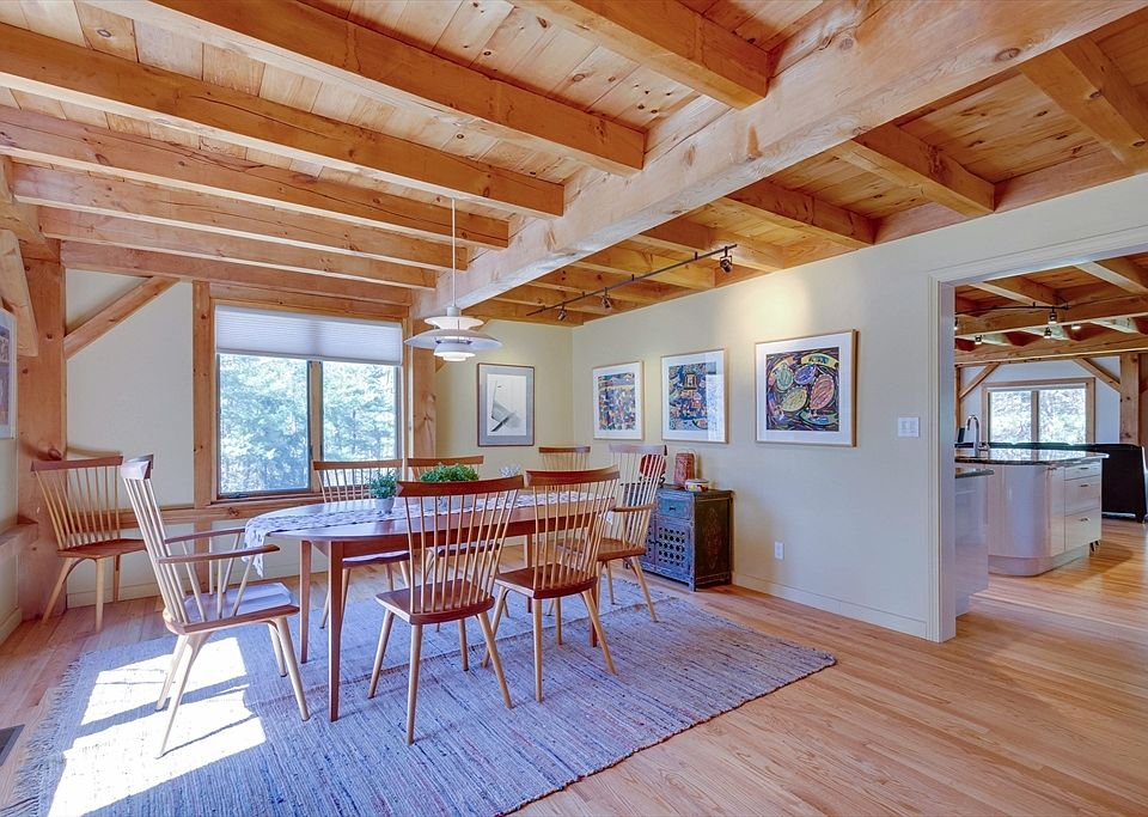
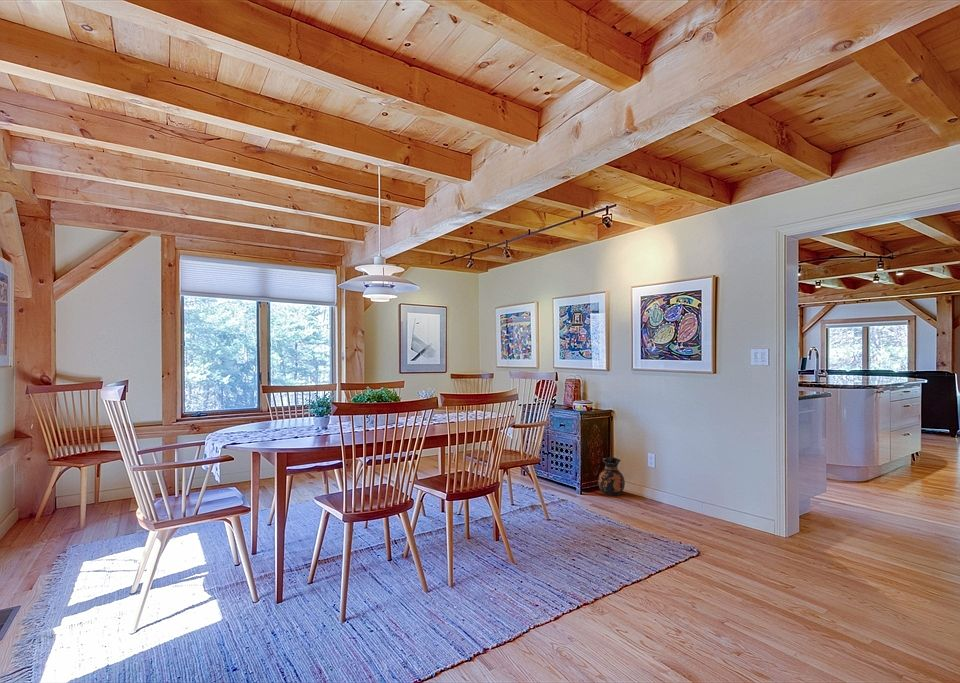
+ ceramic jug (611, 475)
